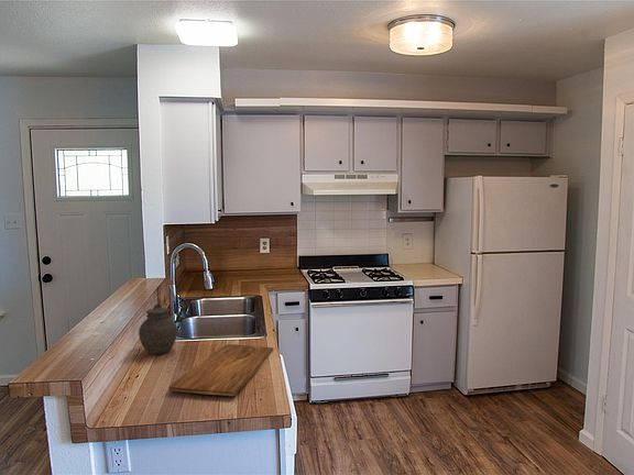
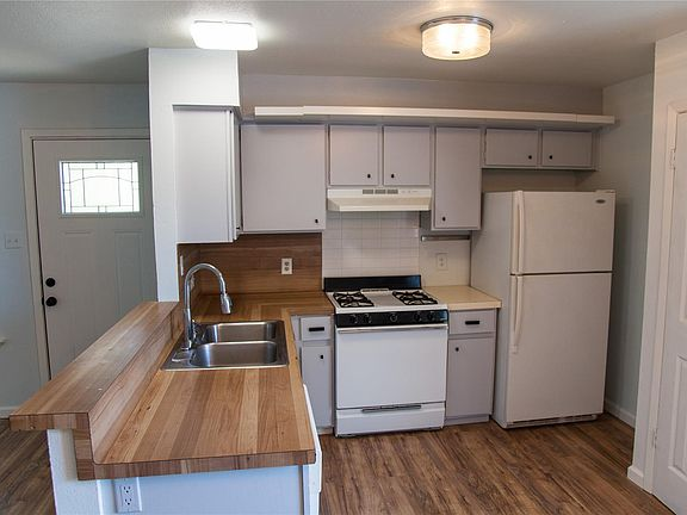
- cutting board (228, 366)
- jar (157, 328)
